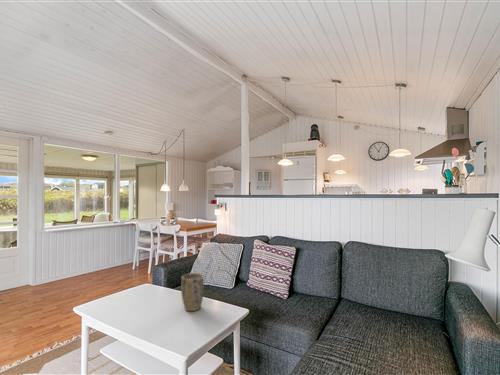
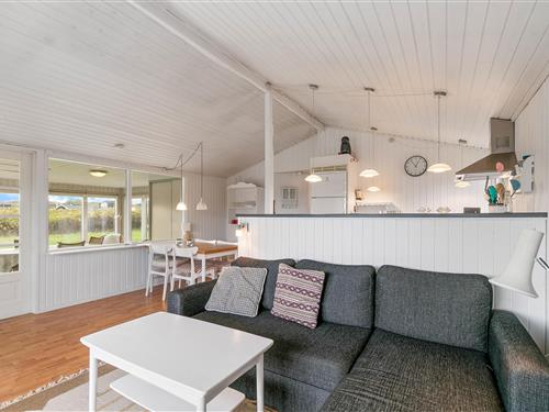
- plant pot (192, 292)
